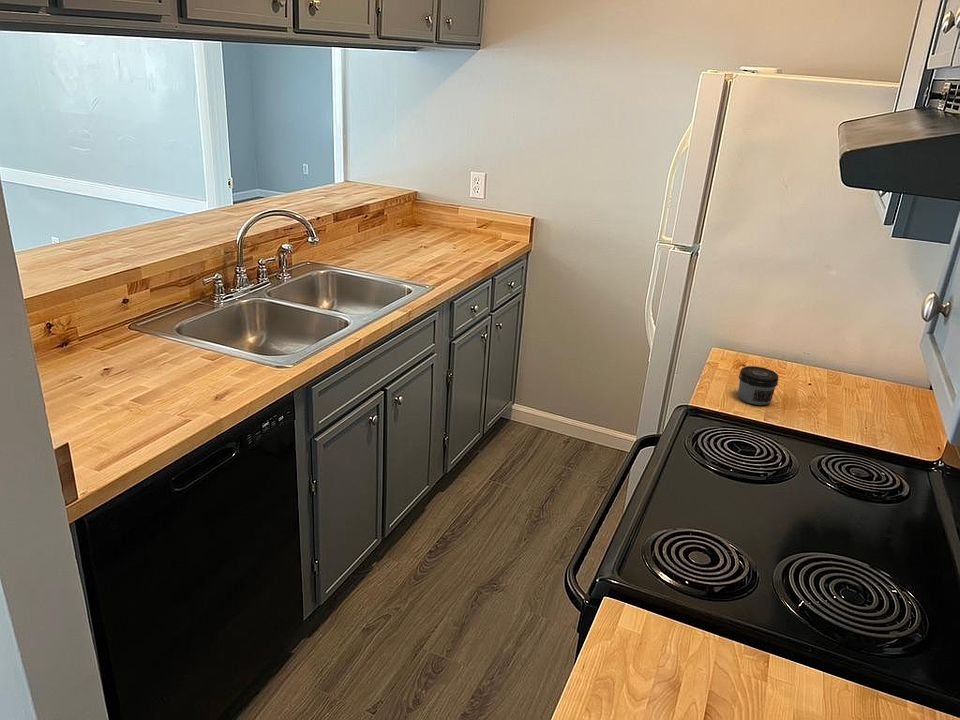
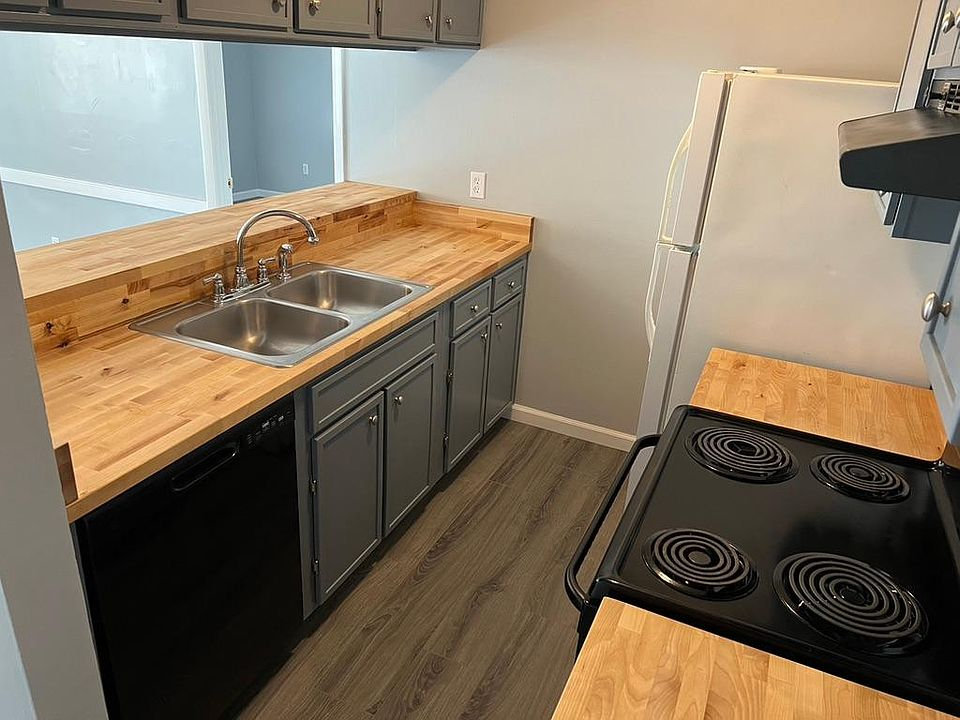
- jar (756, 386)
